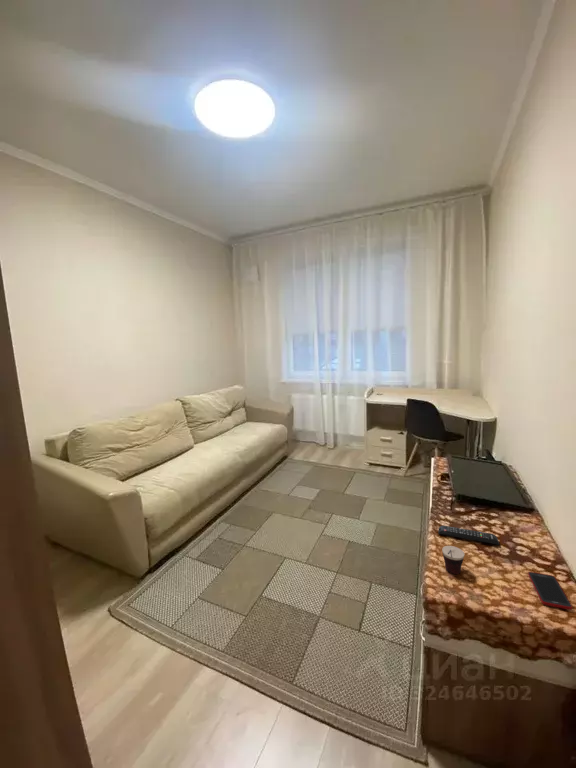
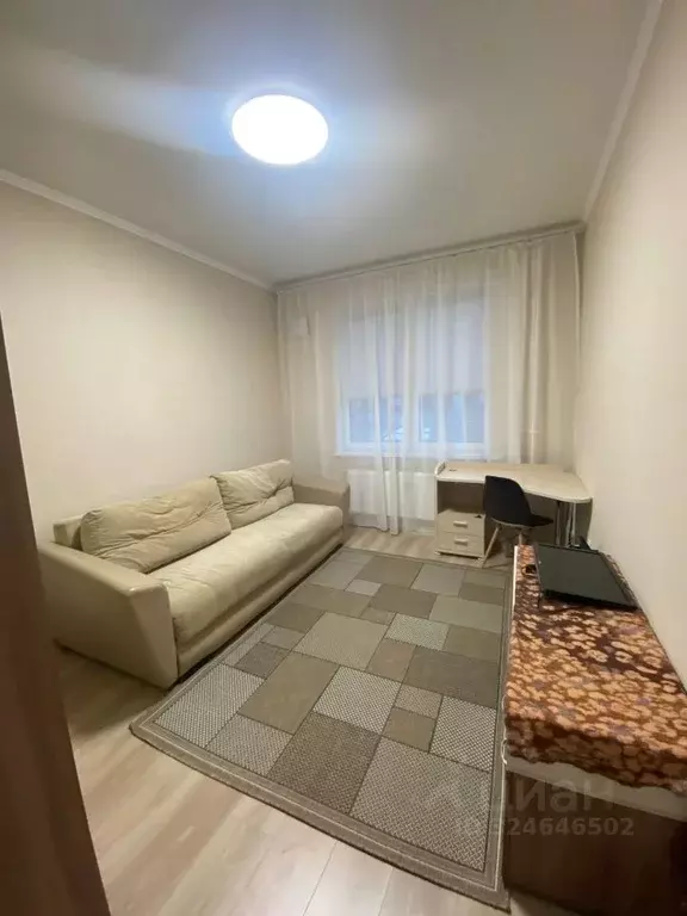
- cup (451, 559)
- remote control (467, 534)
- cell phone (548, 589)
